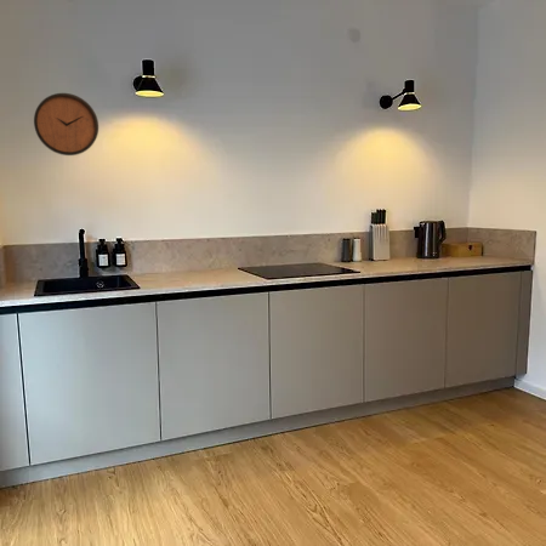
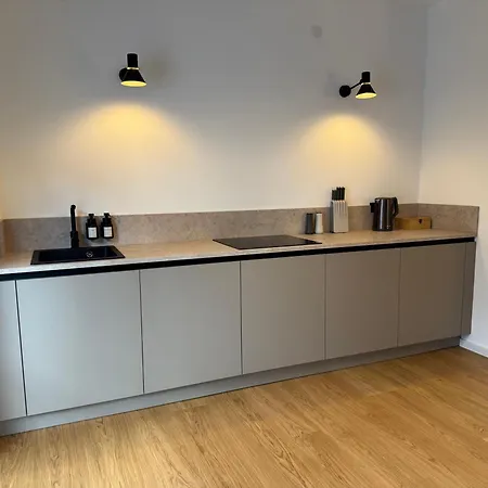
- clock (67, 124)
